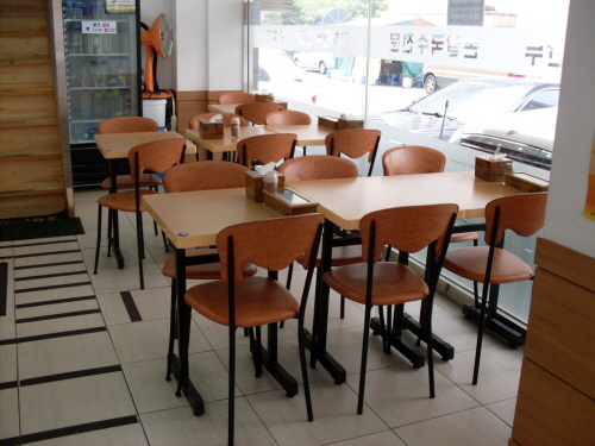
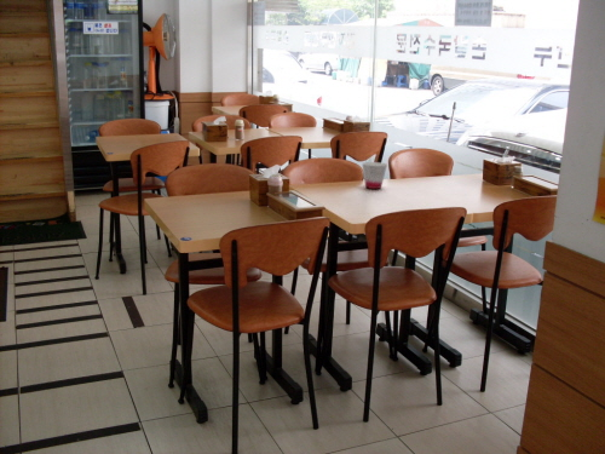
+ cup (374, 176)
